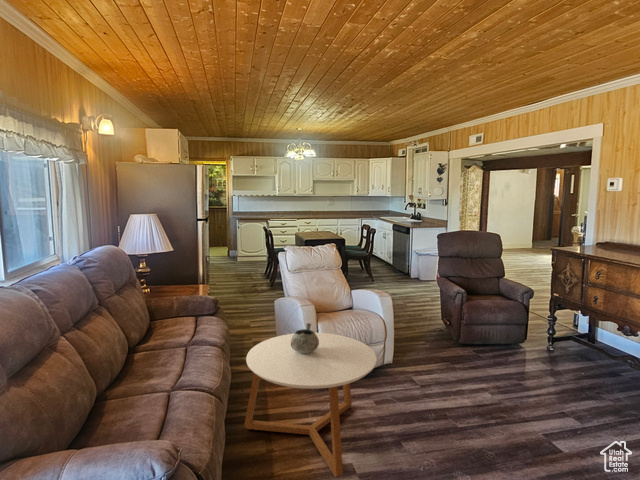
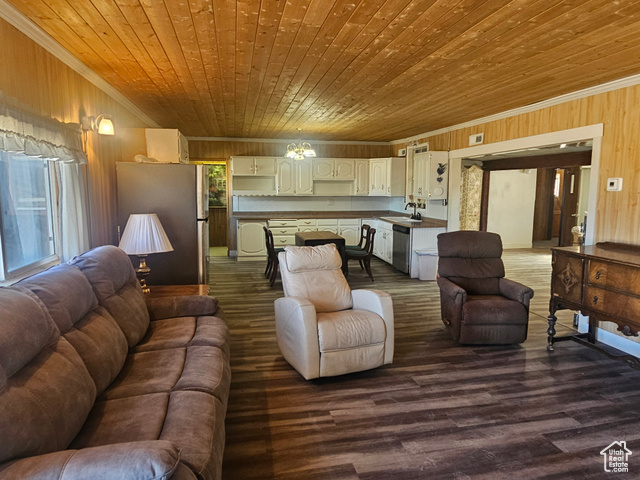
- decorative bowl (304, 338)
- coffee table (308, 388)
